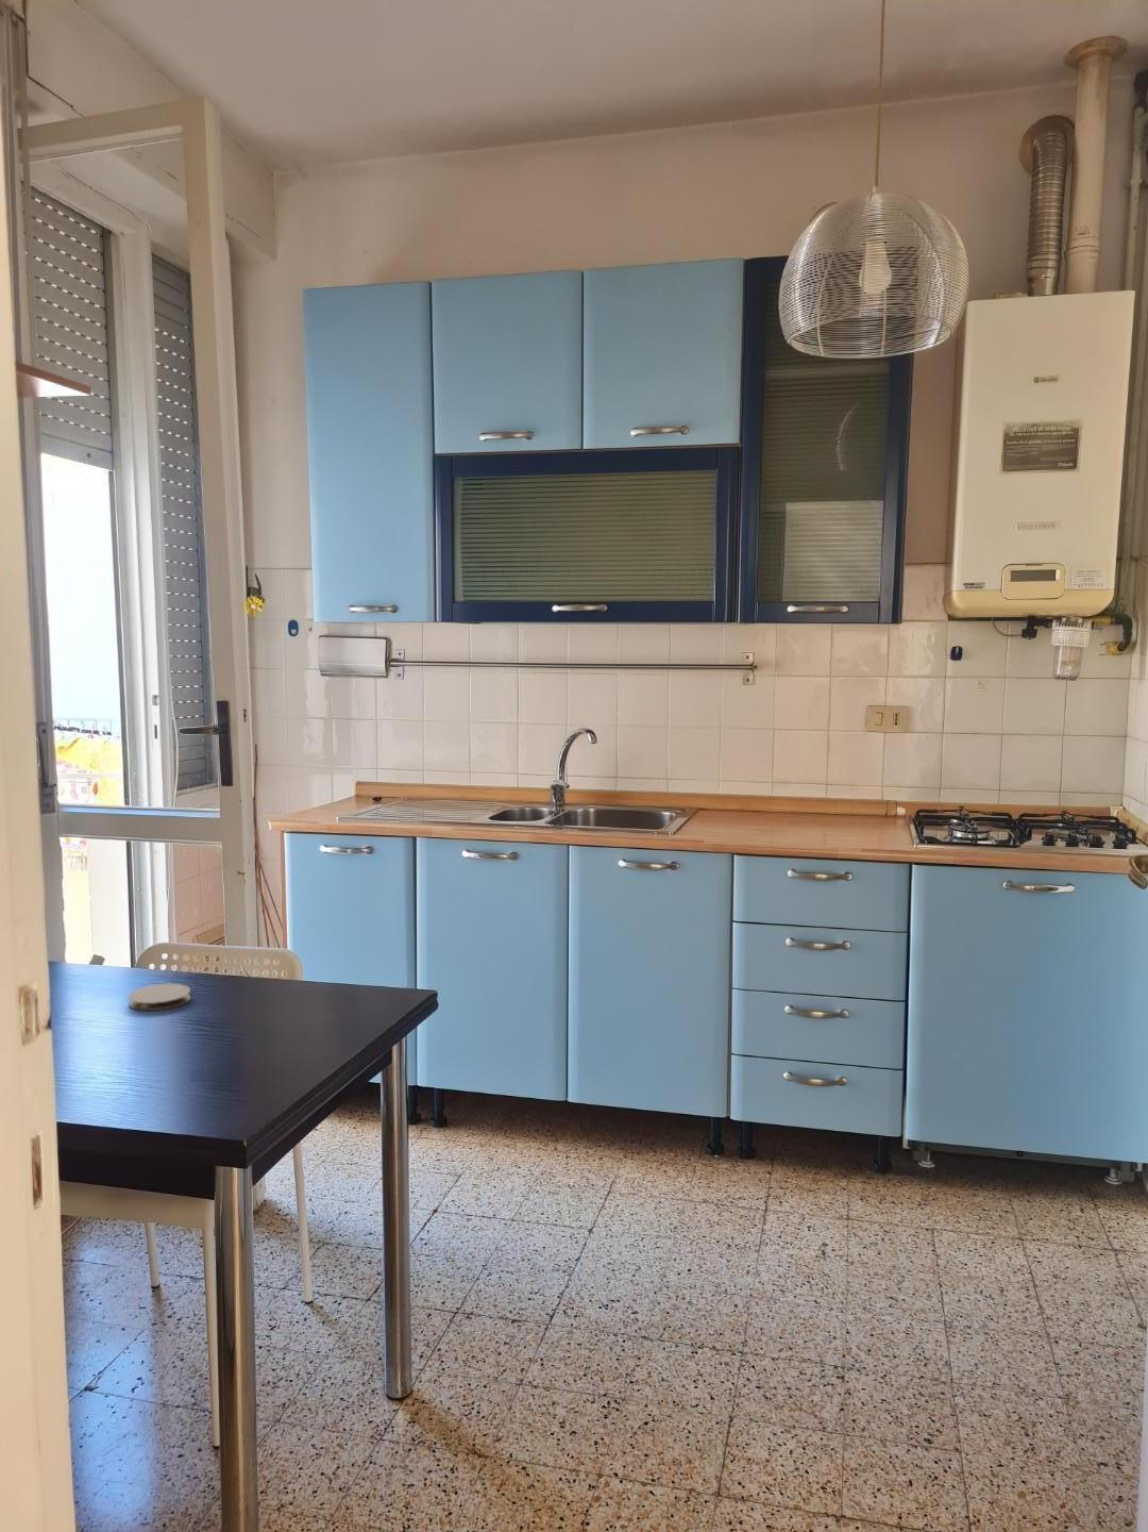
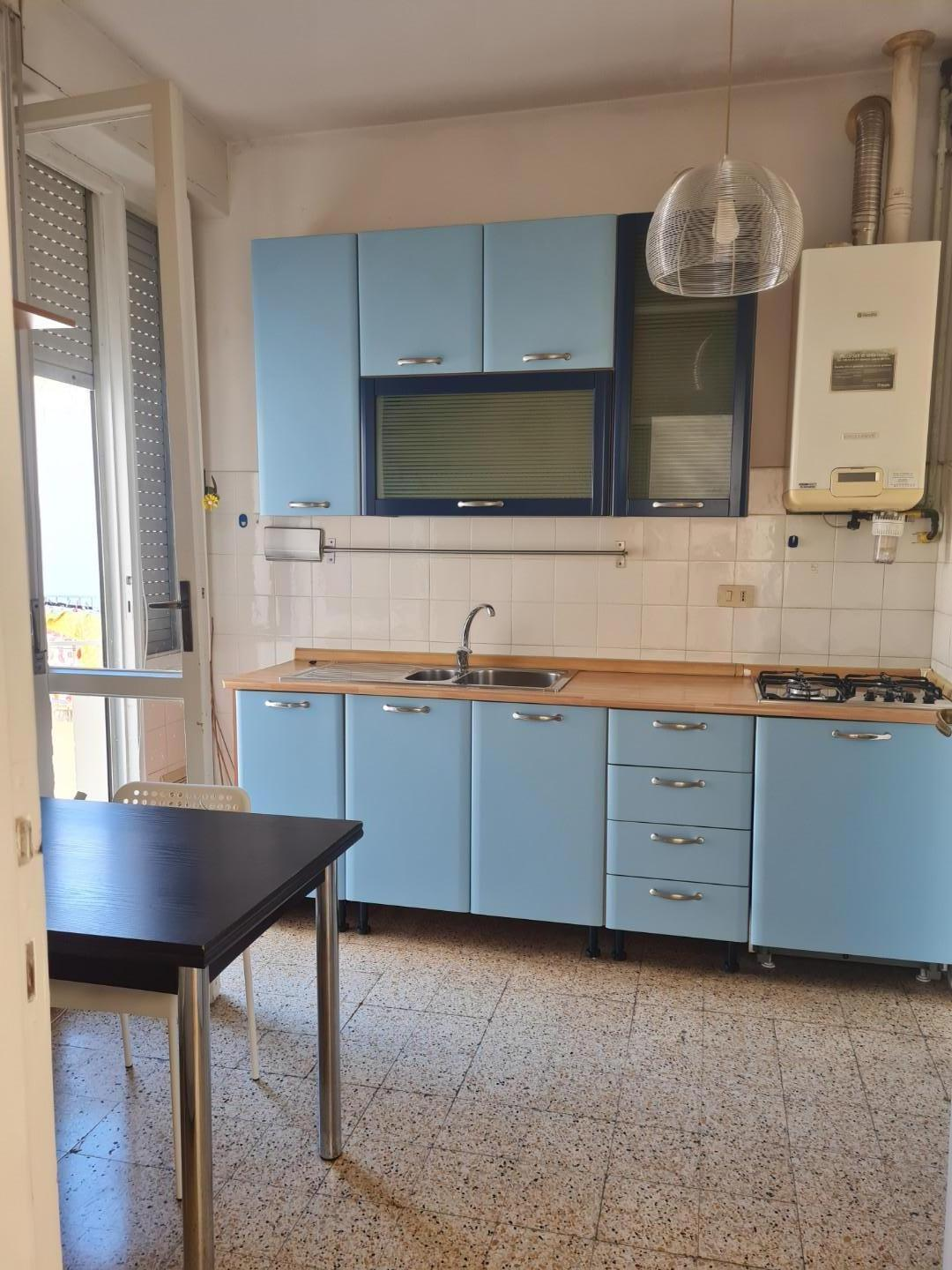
- coaster (159, 996)
